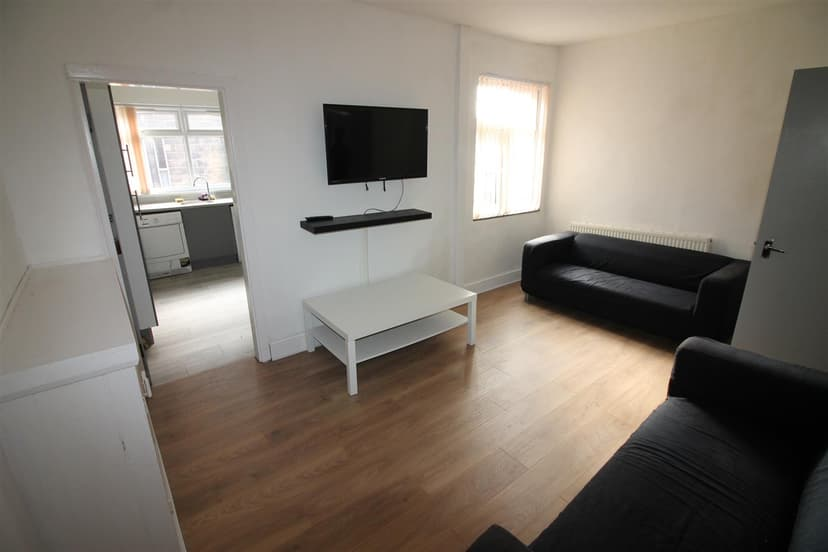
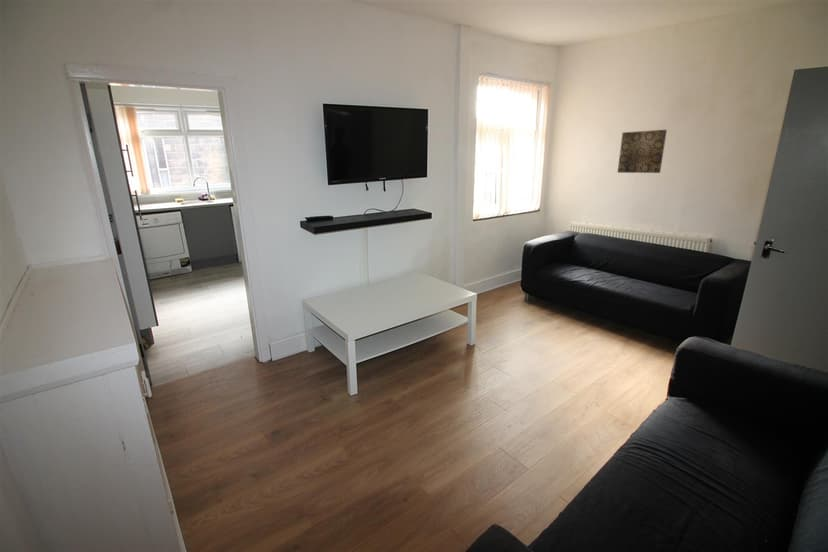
+ wall art (640, 152)
